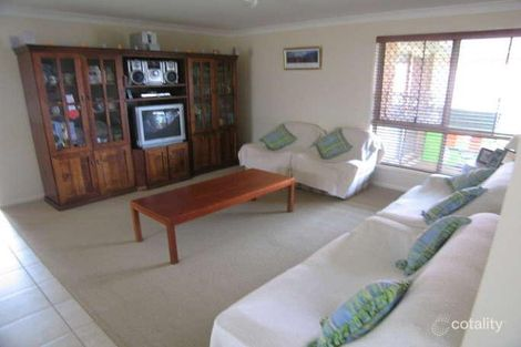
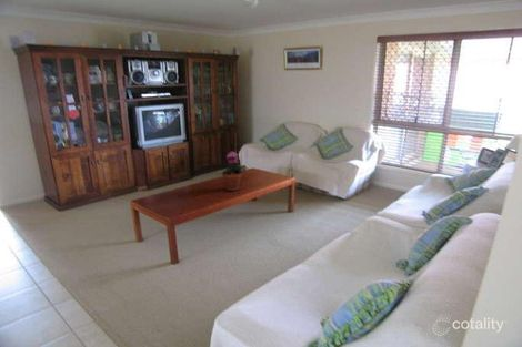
+ potted plant (232, 170)
